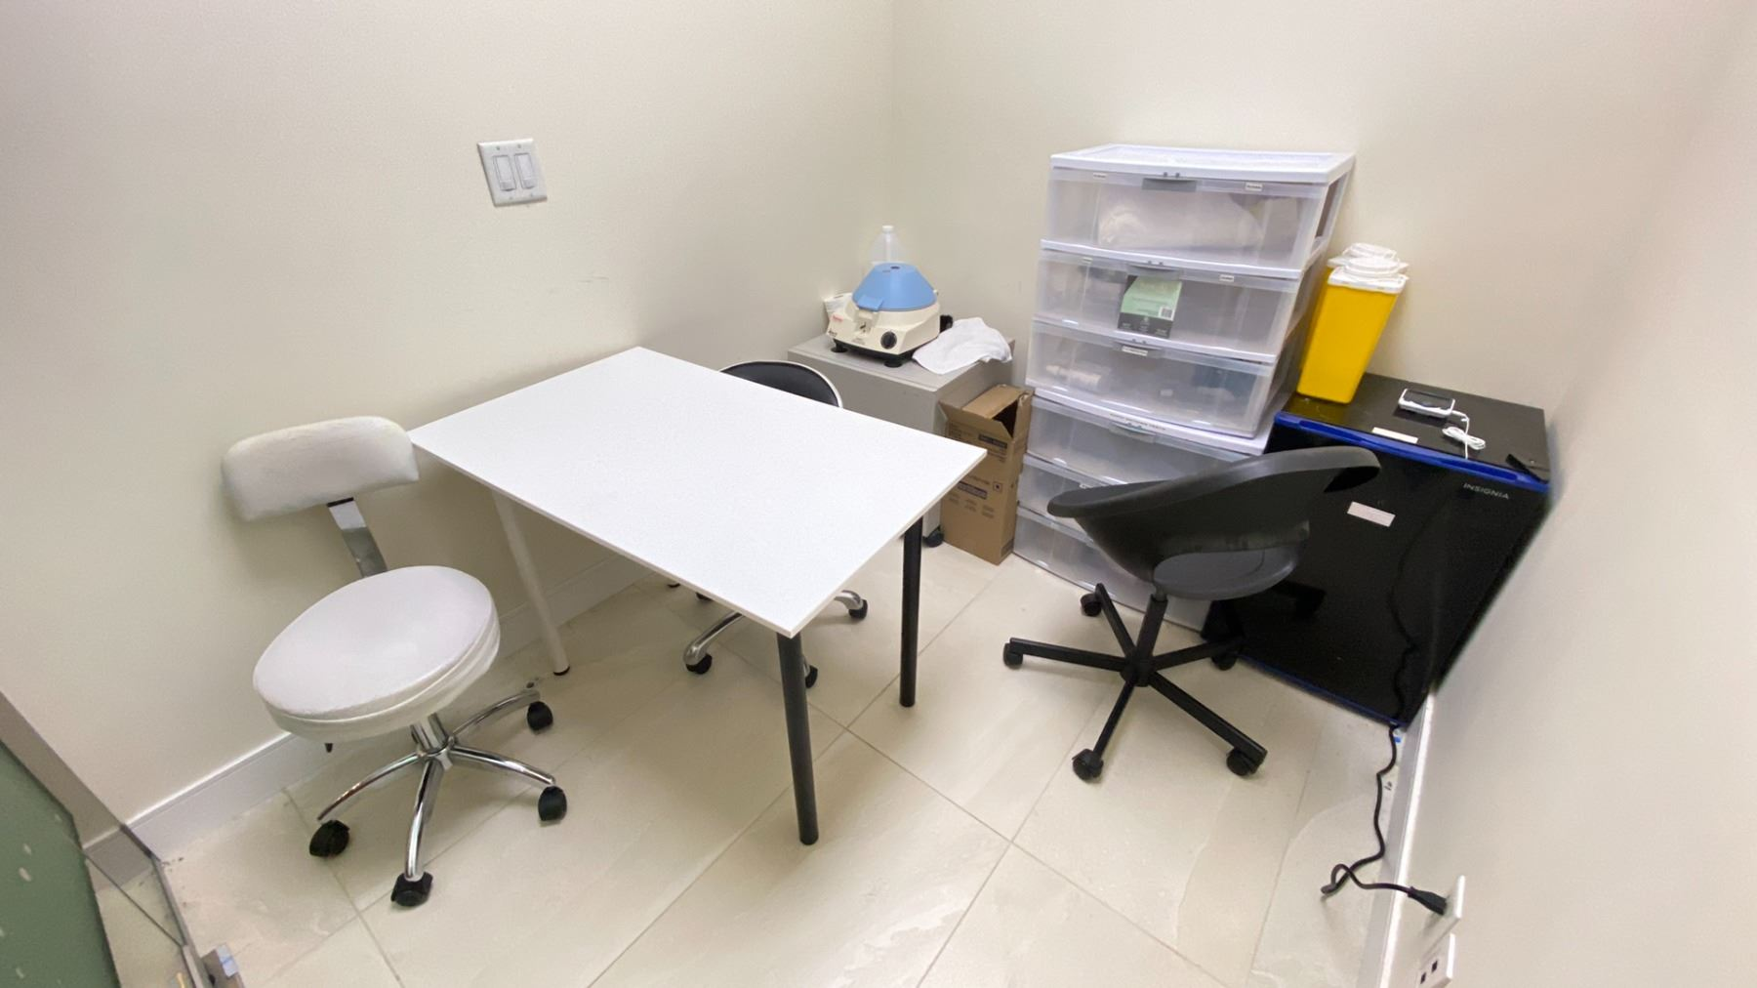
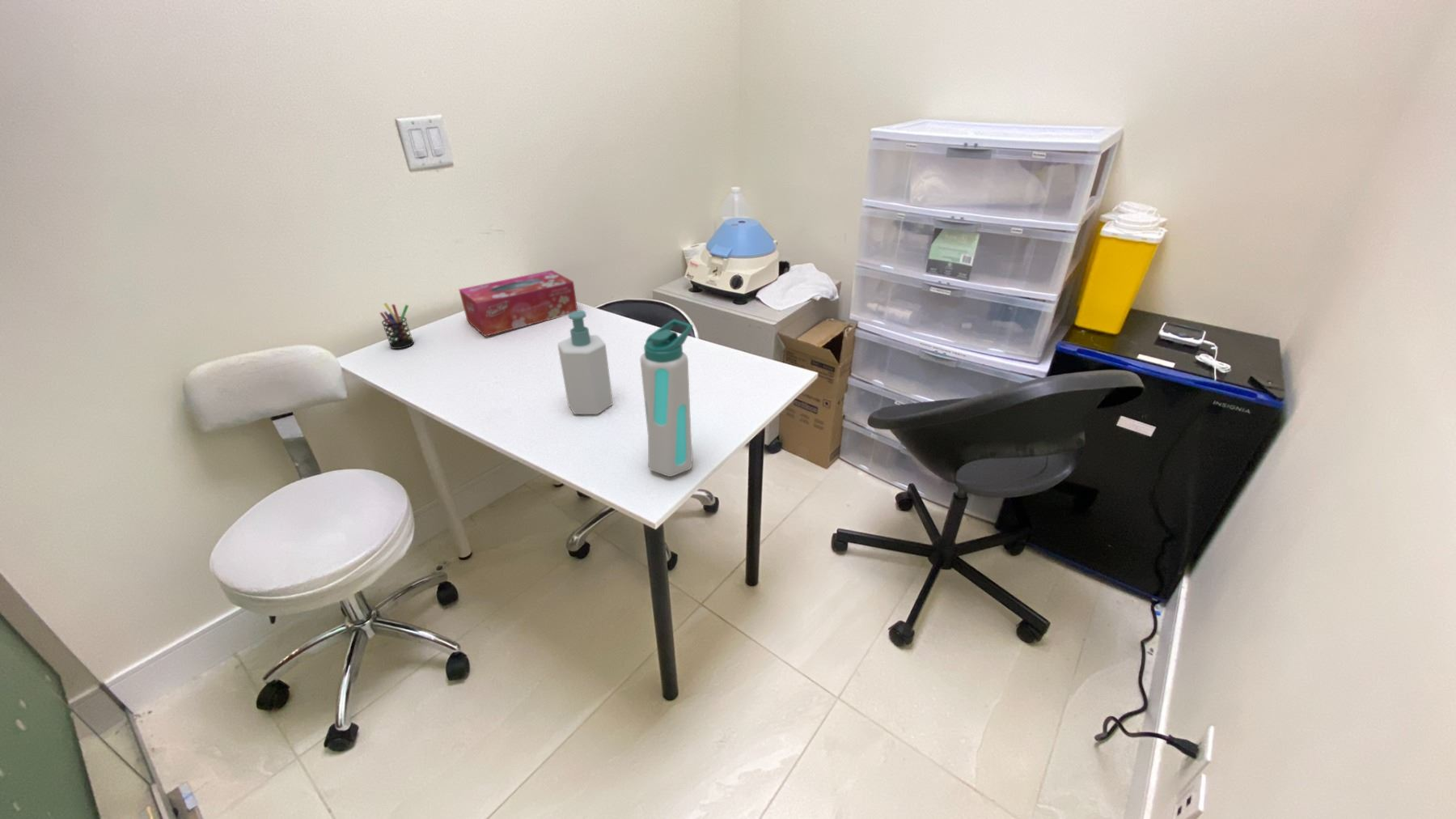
+ tissue box (520, 301)
+ pen holder (398, 323)
+ soap bottle (584, 361)
+ water bottle (669, 401)
